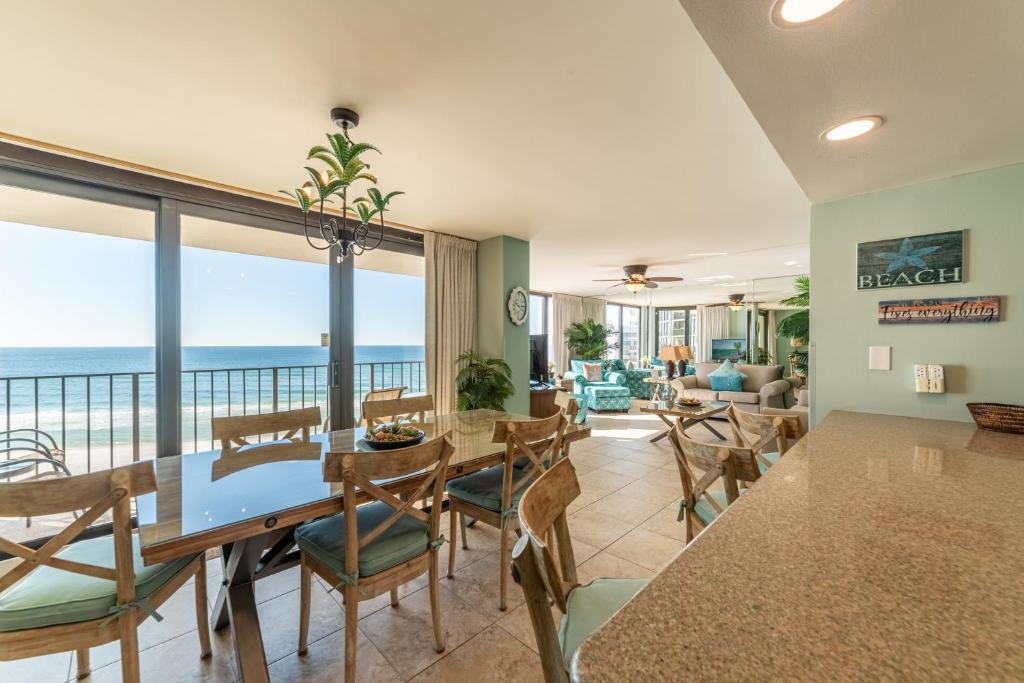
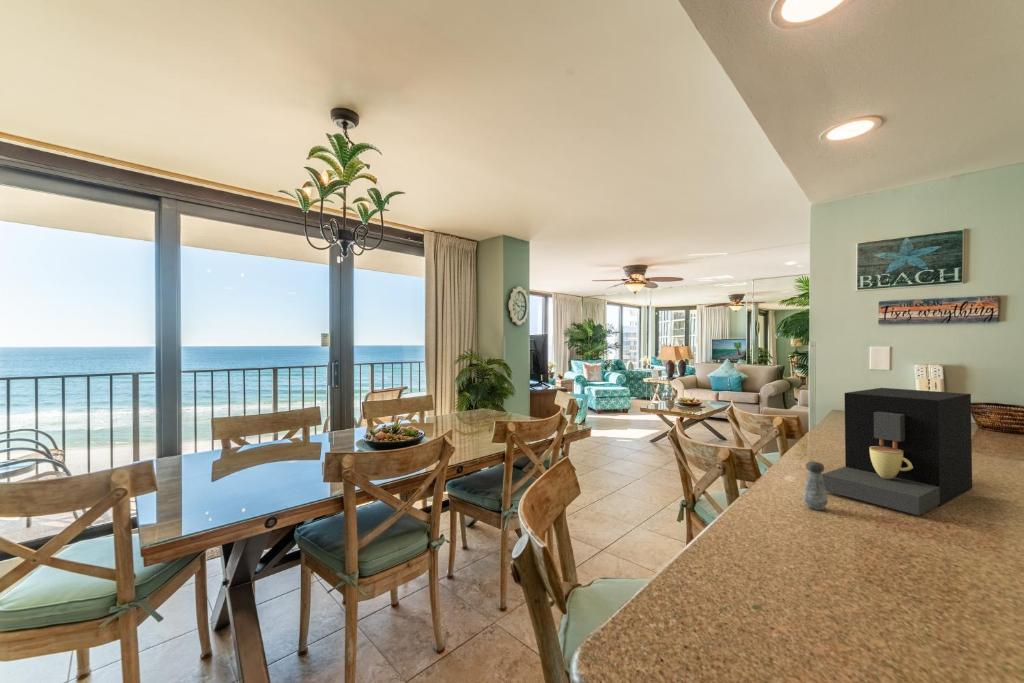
+ salt shaker (815, 484)
+ coffee maker (896, 442)
